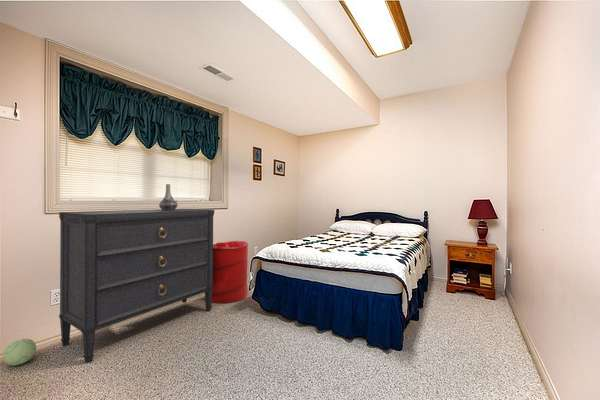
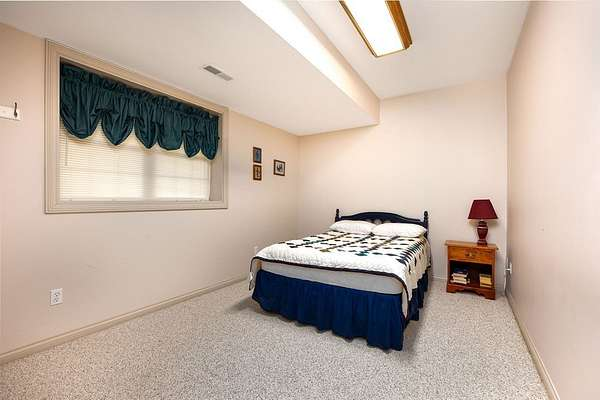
- plush toy (20, 351)
- dresser (147, 268)
- laundry hamper (227, 269)
- decorative vase (168, 197)
